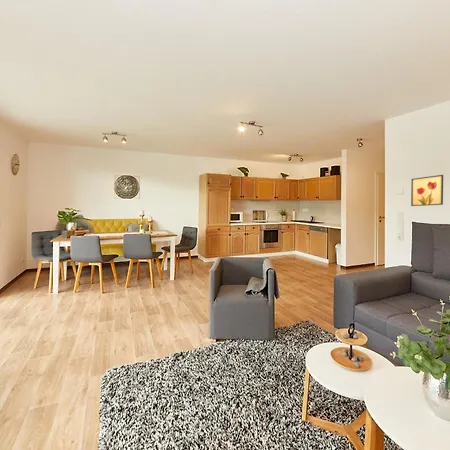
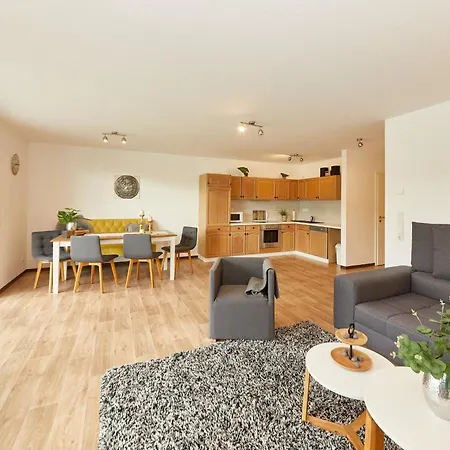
- wall art (426, 191)
